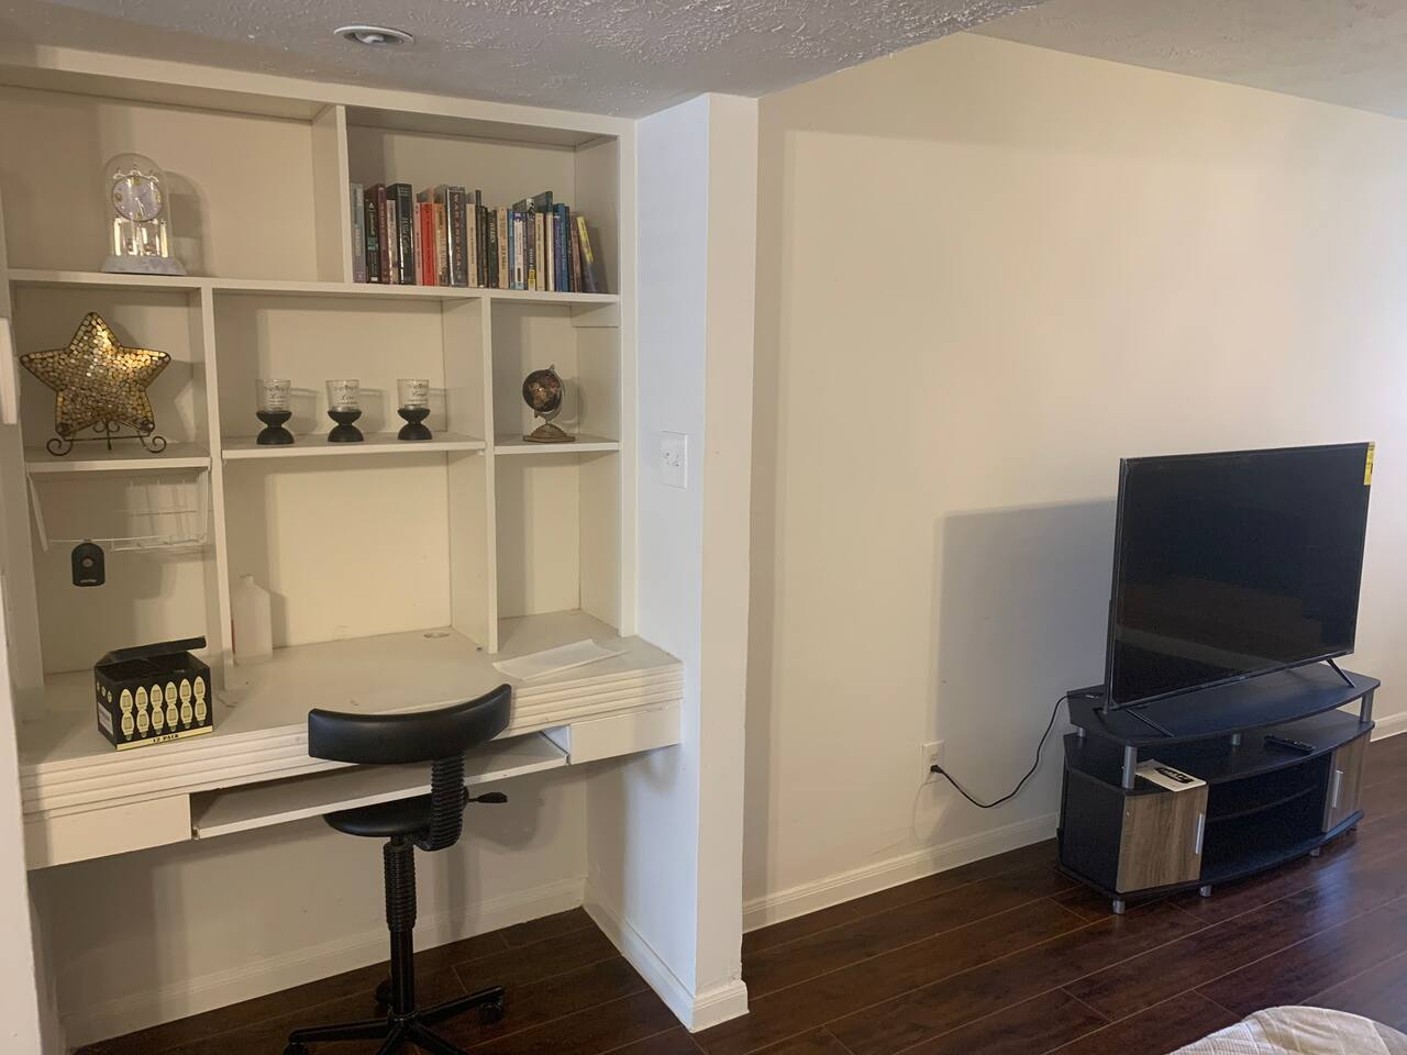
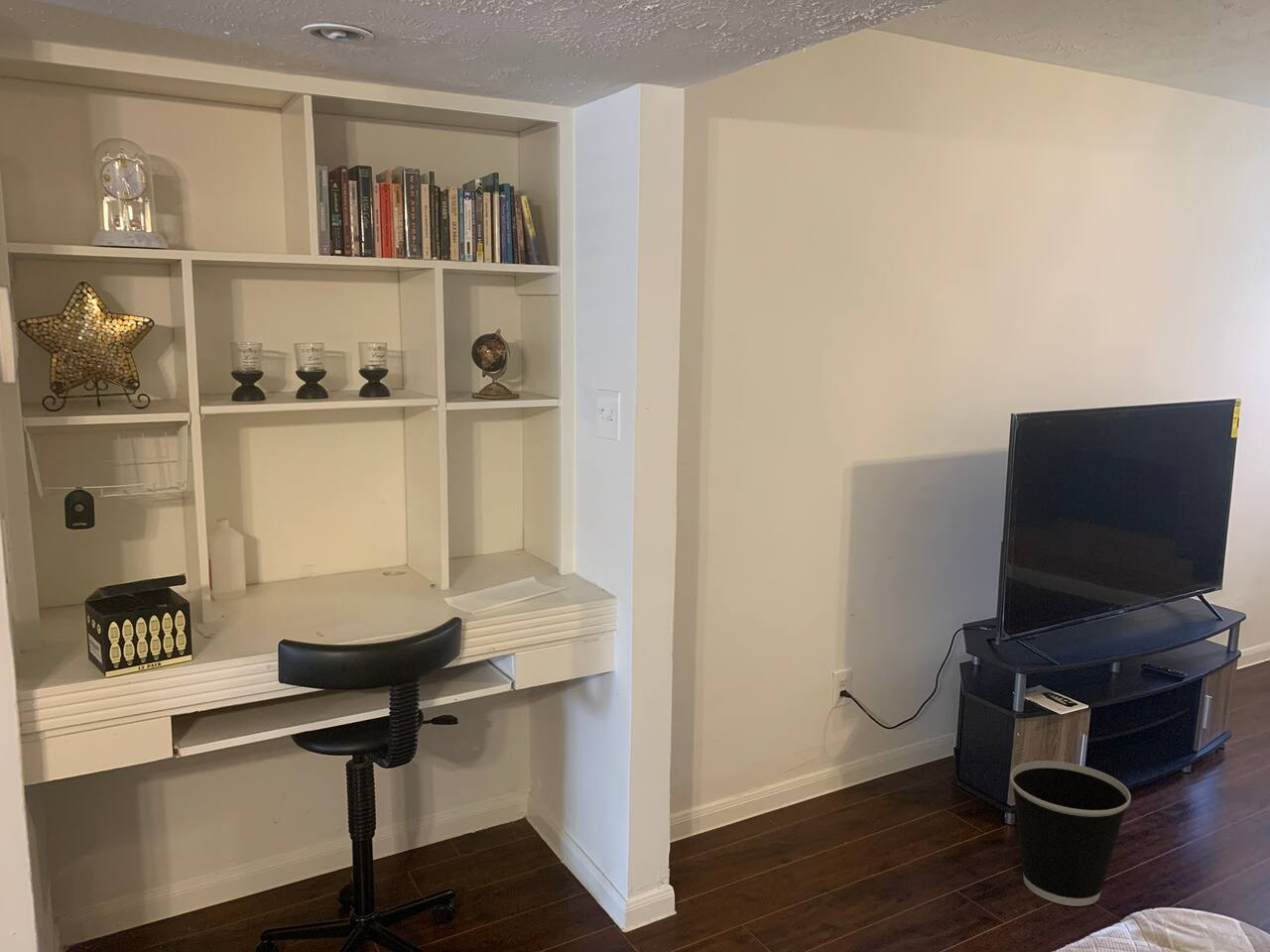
+ wastebasket (1065, 835)
